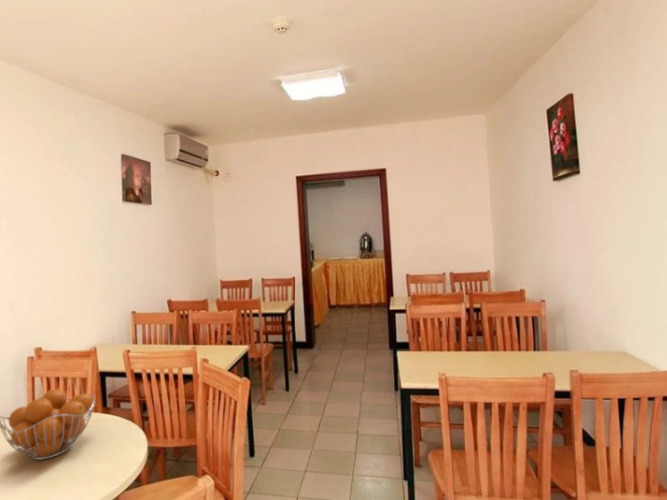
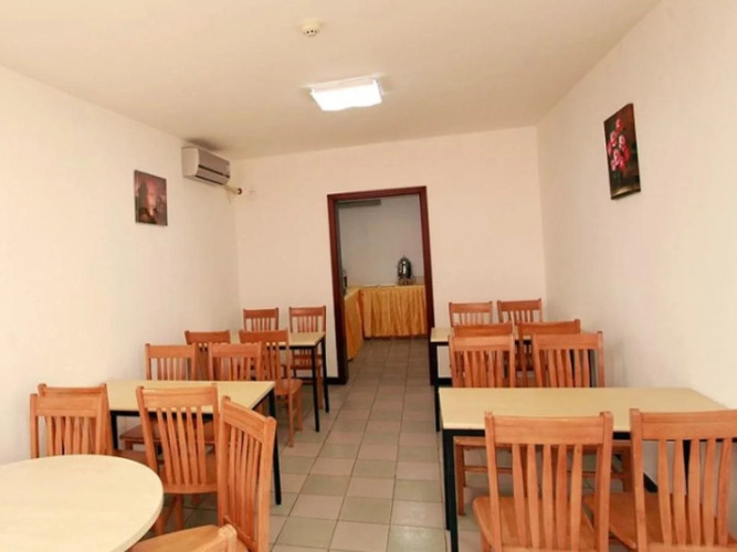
- fruit basket (50, 422)
